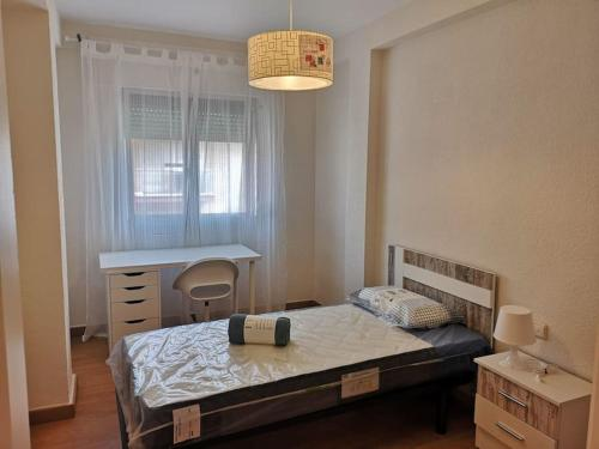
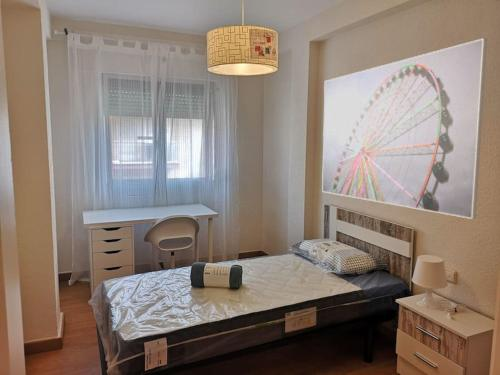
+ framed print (383, 134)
